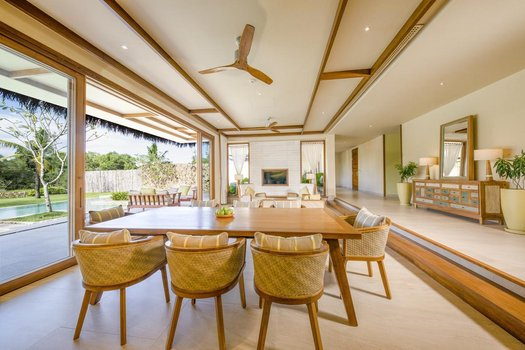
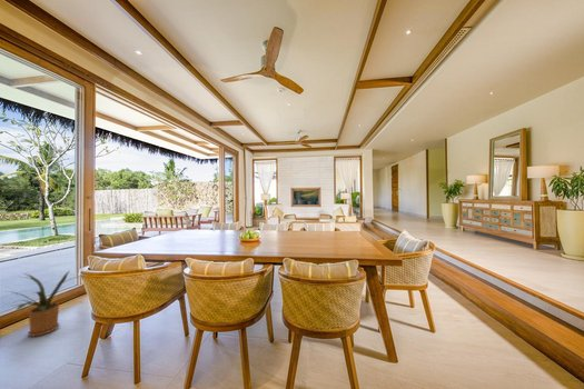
+ house plant (41, 302)
